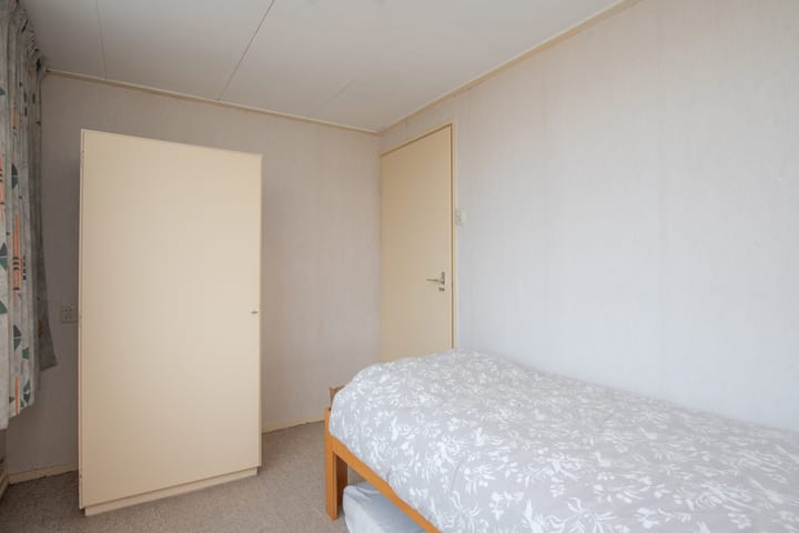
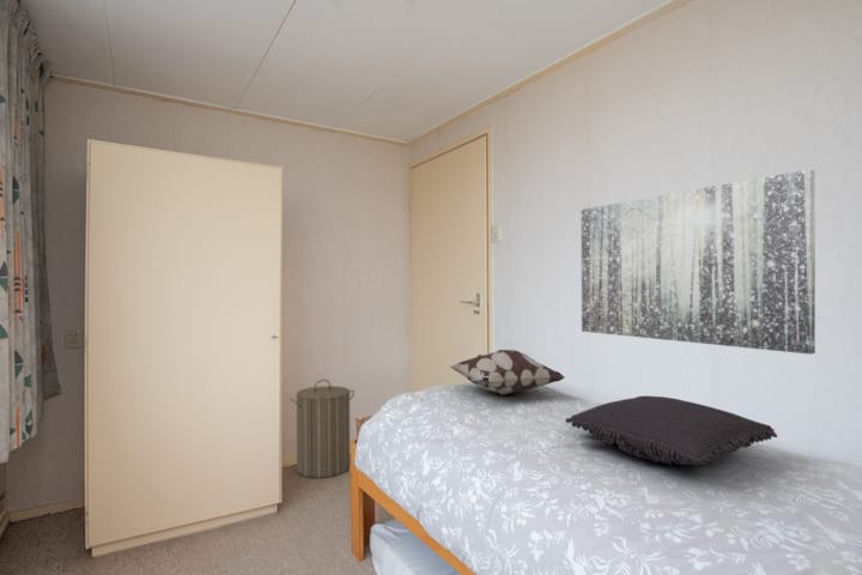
+ laundry hamper (323, 423)
+ wall art (674, 267)
+ pillow (666, 426)
+ decorative pillow (503, 371)
